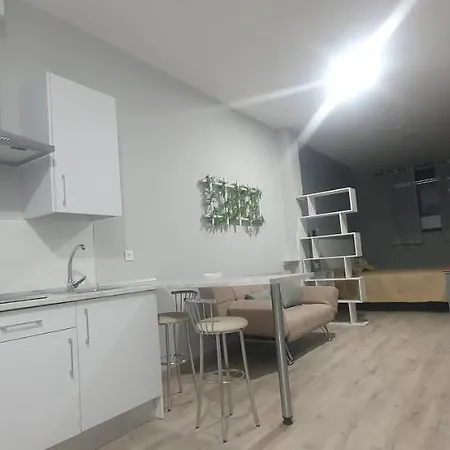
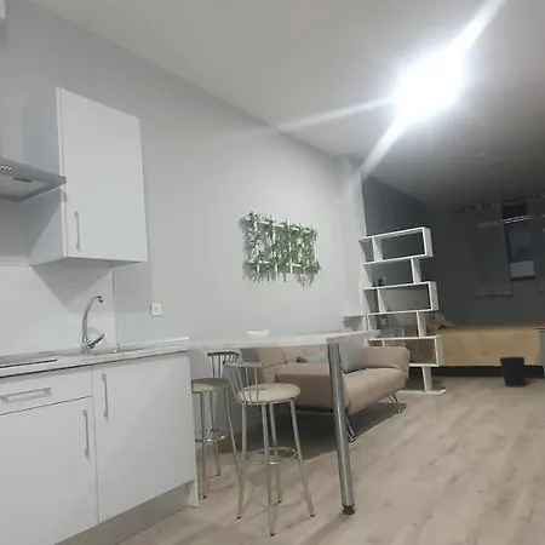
+ wastebasket (514, 371)
